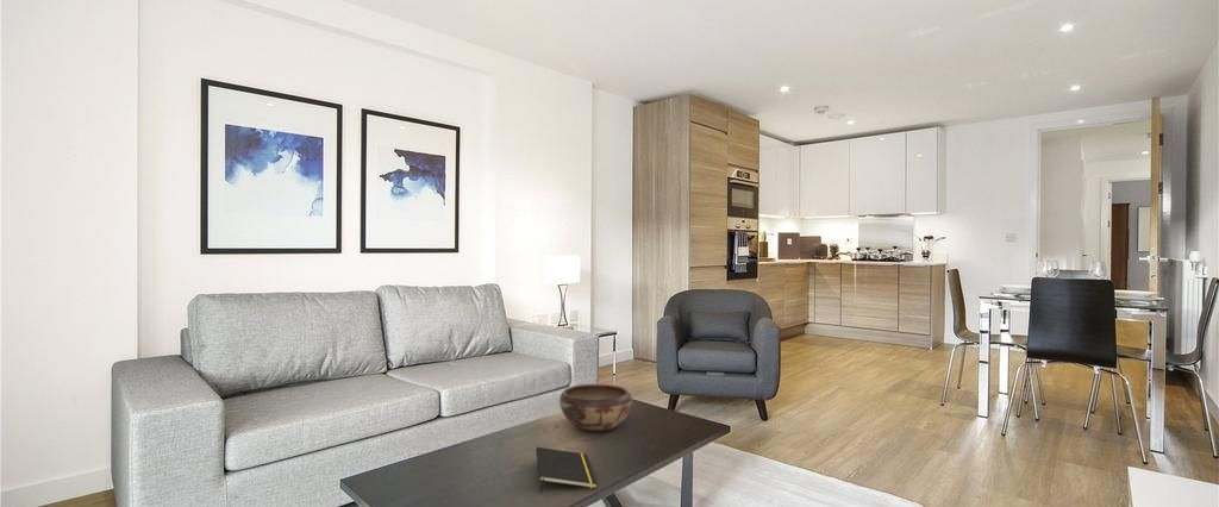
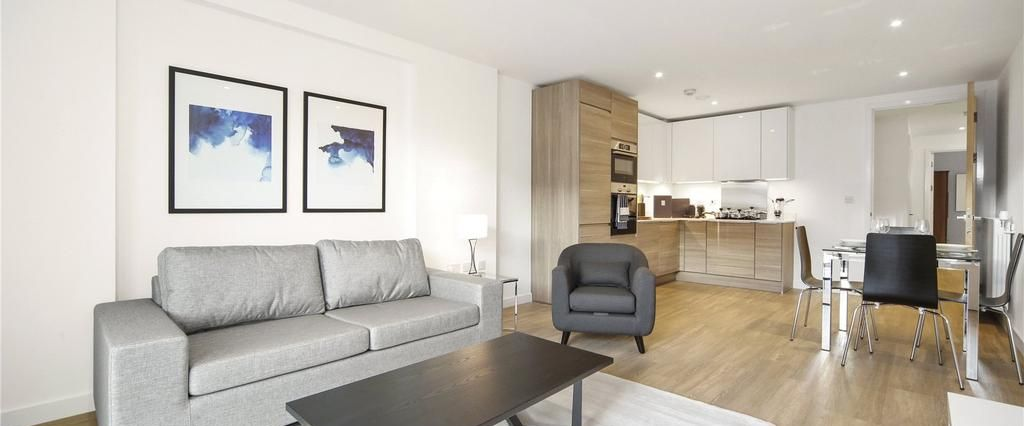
- decorative bowl (595, 408)
- notepad (564, 467)
